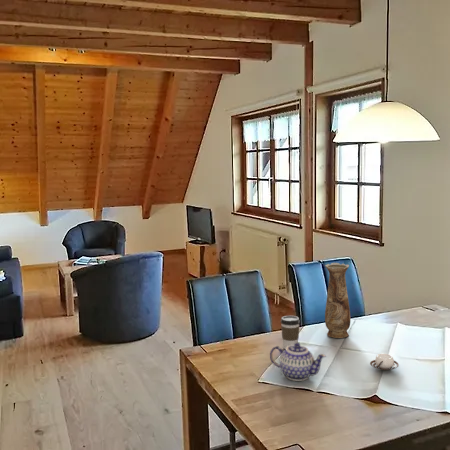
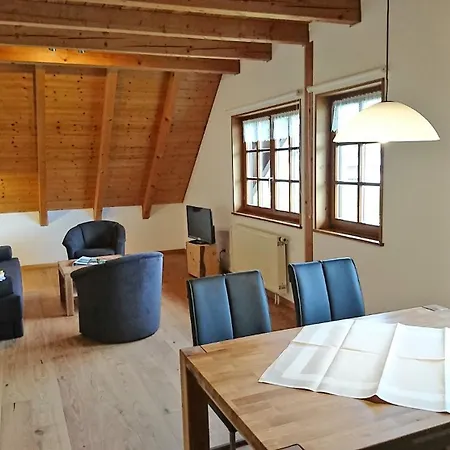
- coffee cup (290, 333)
- vase (337, 300)
- teapot (297, 359)
- cup (384, 362)
